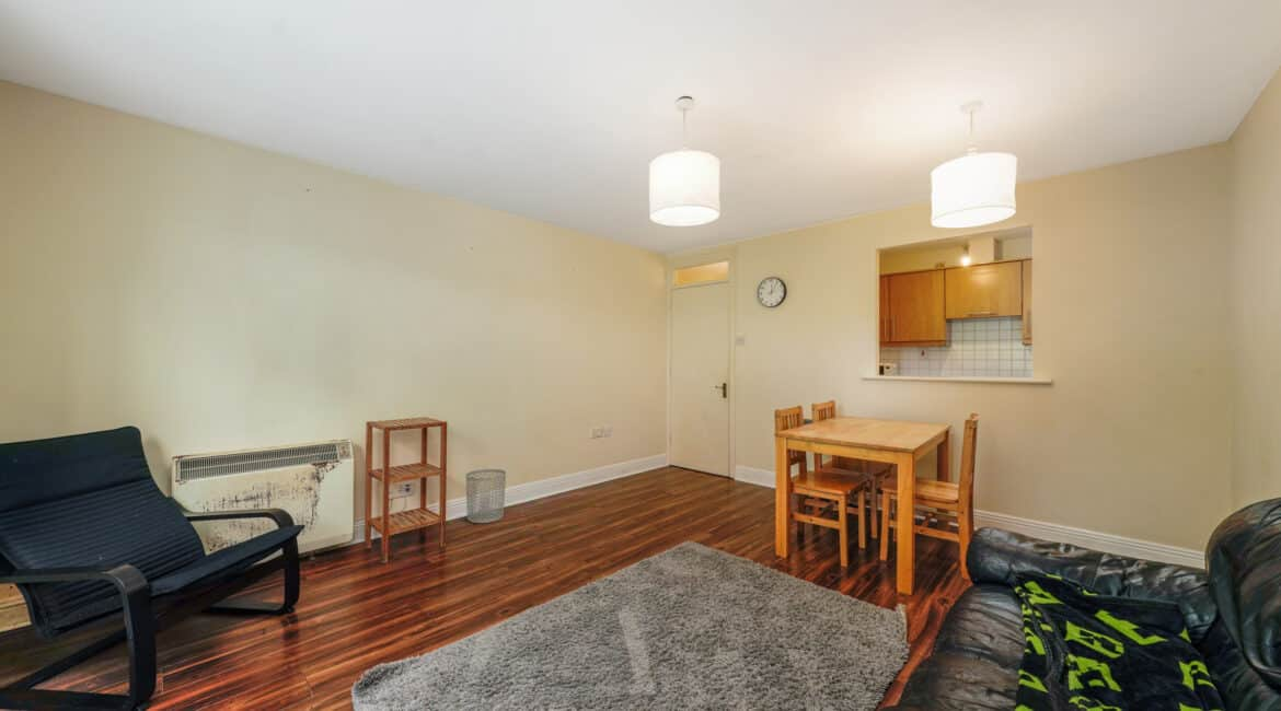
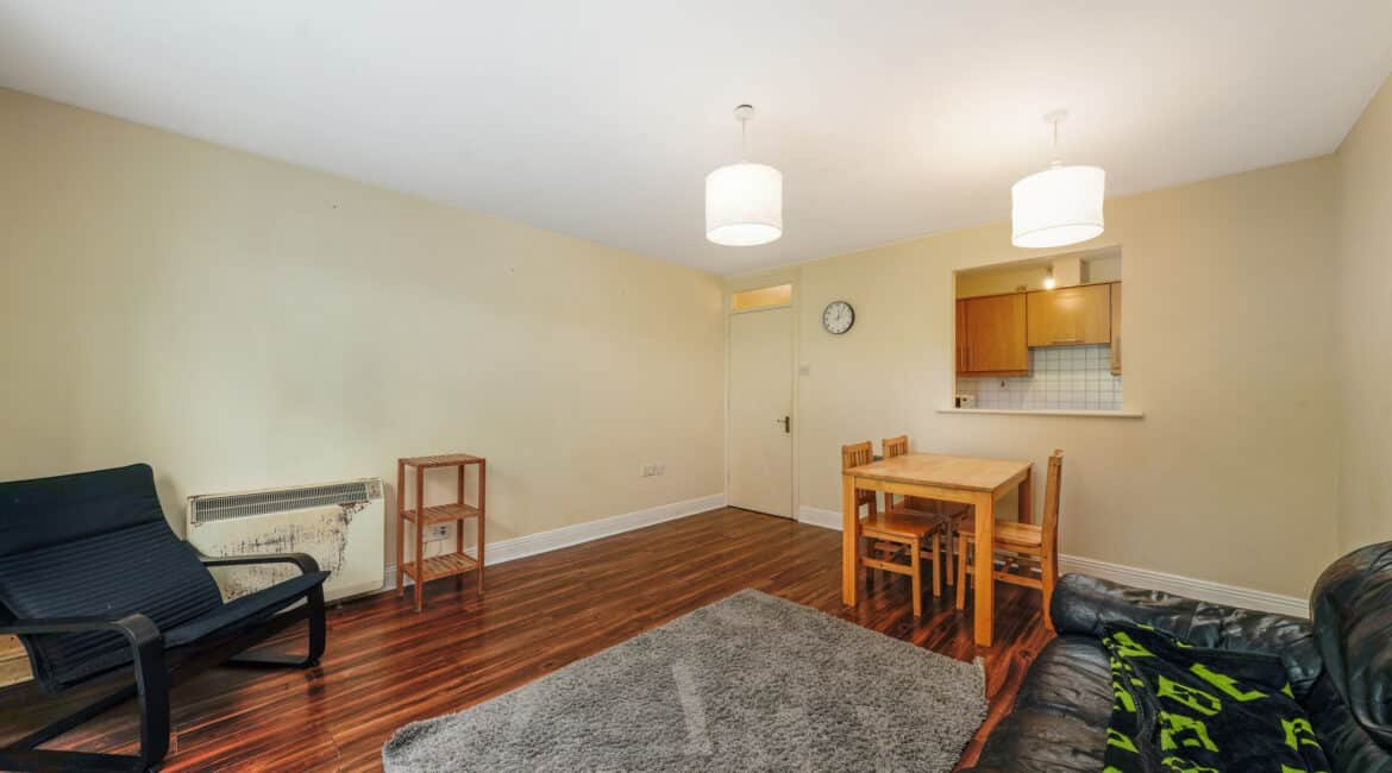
- waste bin (485, 494)
